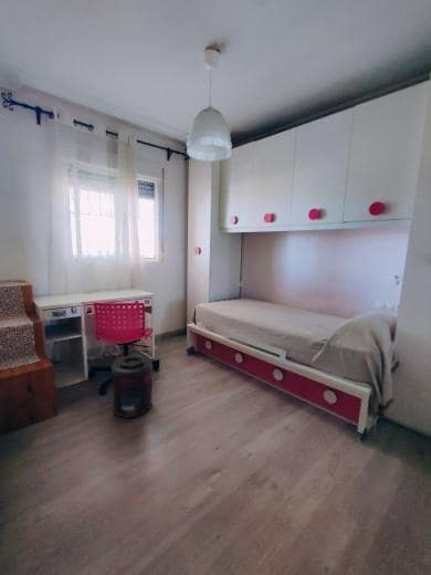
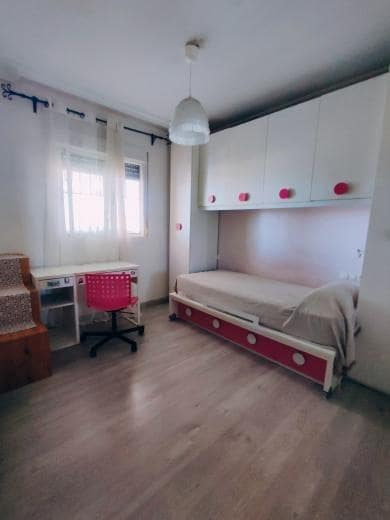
- supplement container (133, 384)
